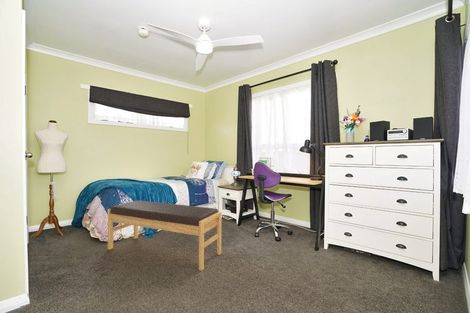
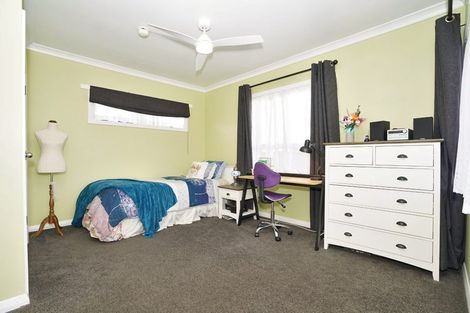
- bench (163, 229)
